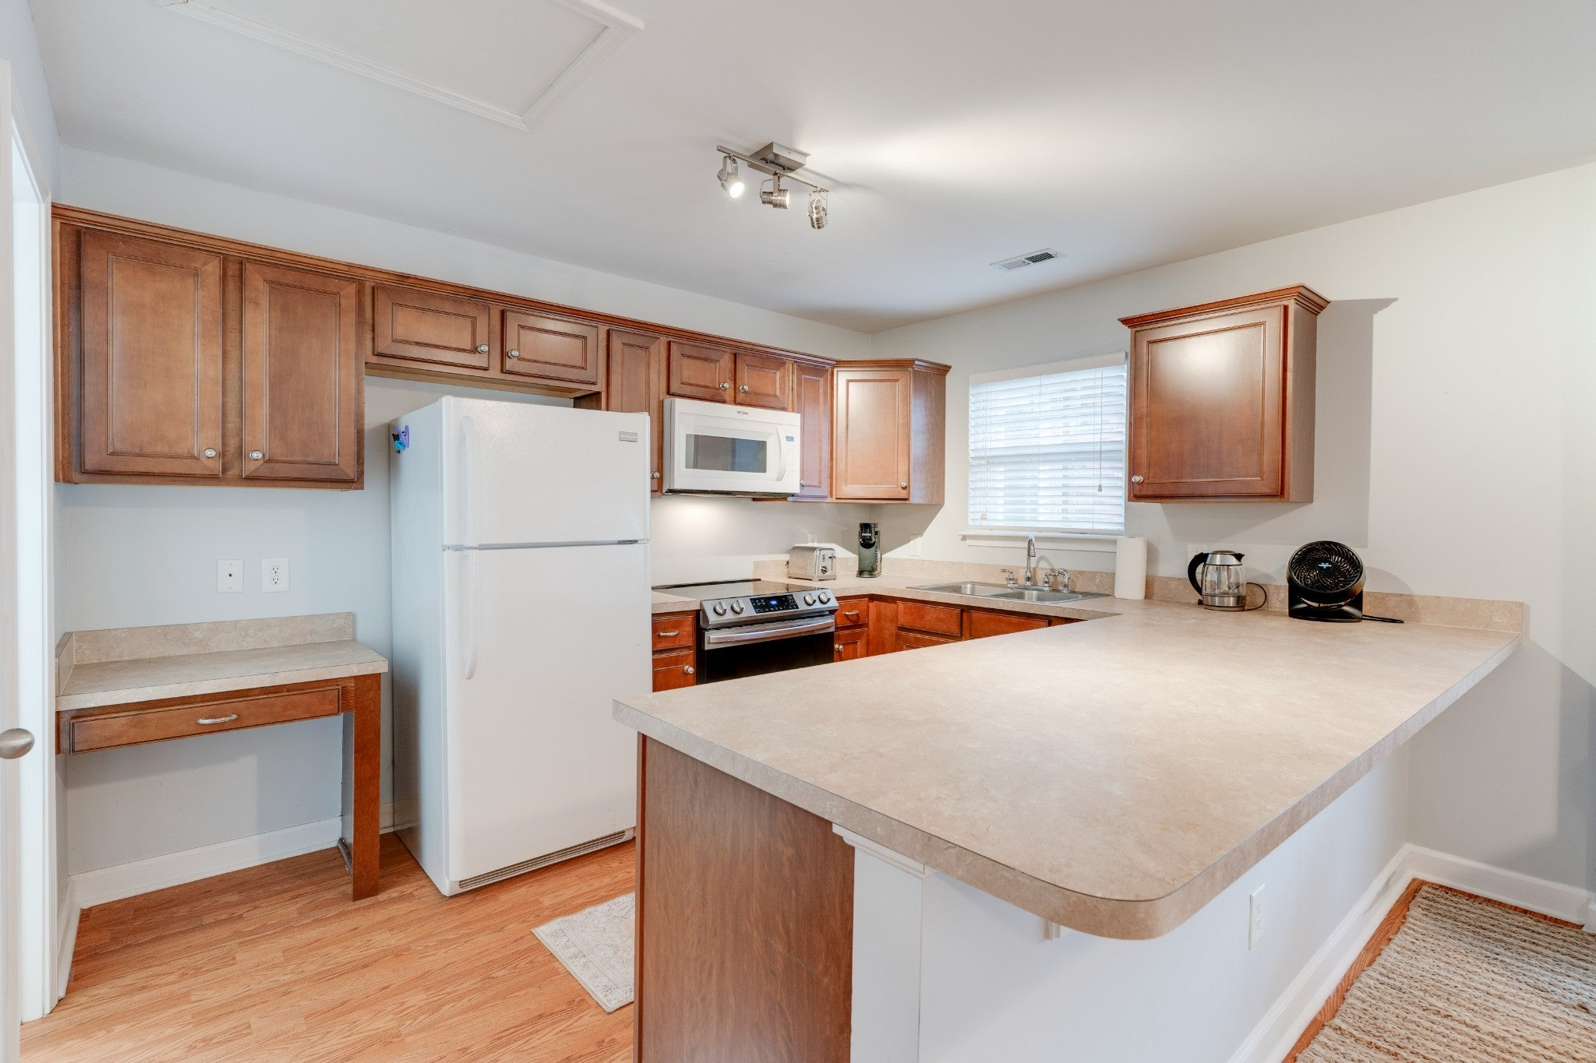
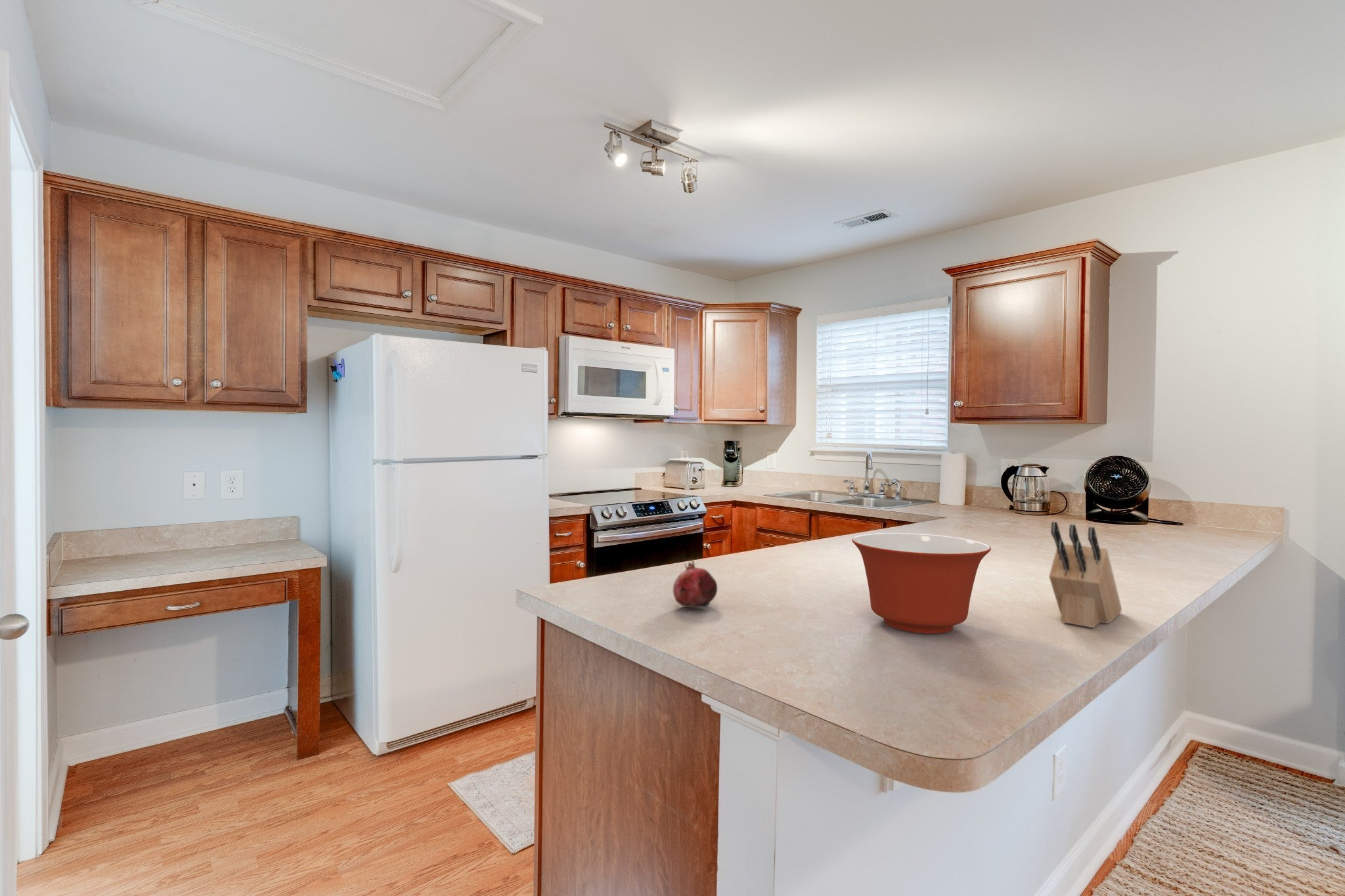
+ fruit (695, 583)
+ mixing bowl (918, 583)
+ knife block (1084, 569)
